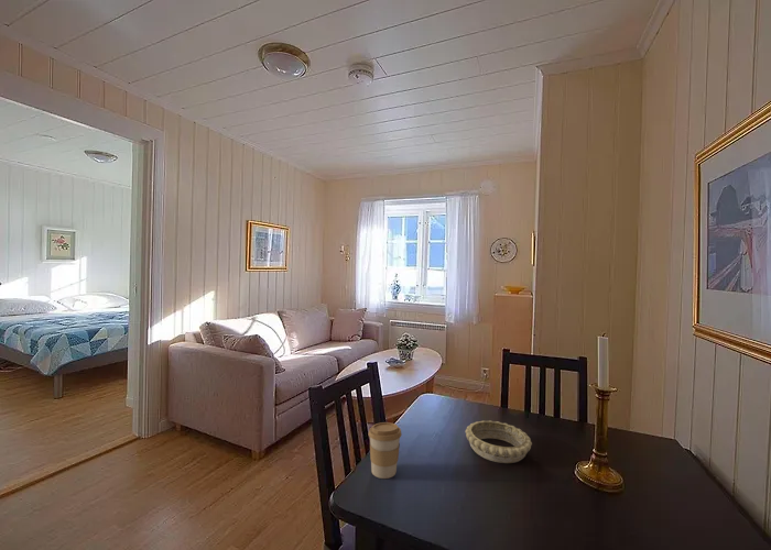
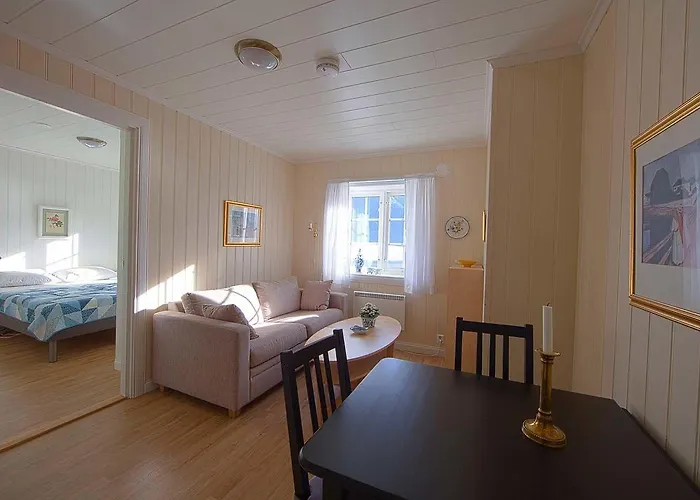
- decorative bowl (497, 438)
- coffee cup (384, 448)
